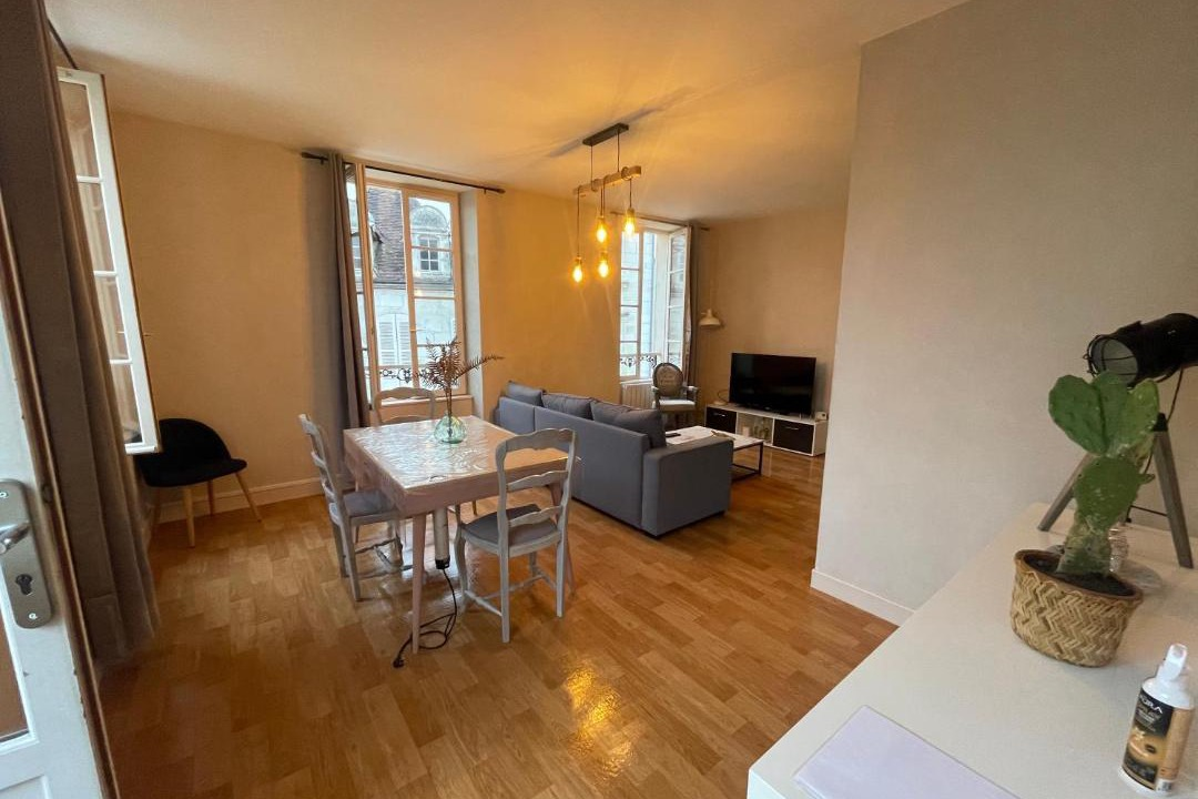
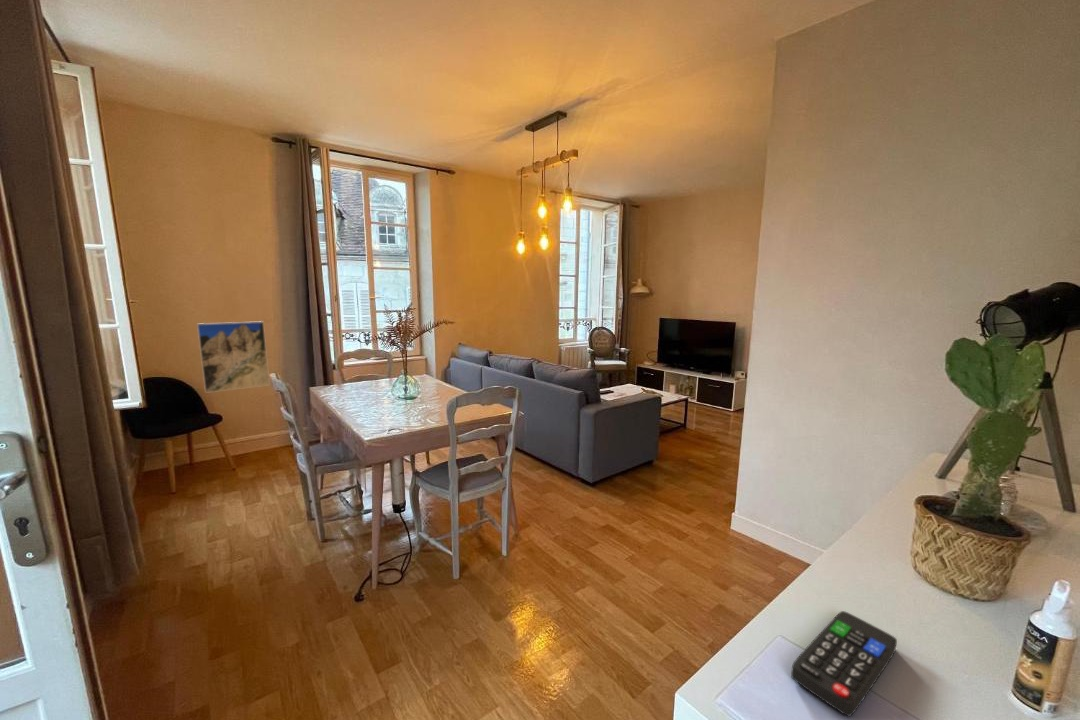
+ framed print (235, 355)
+ remote control (845, 656)
